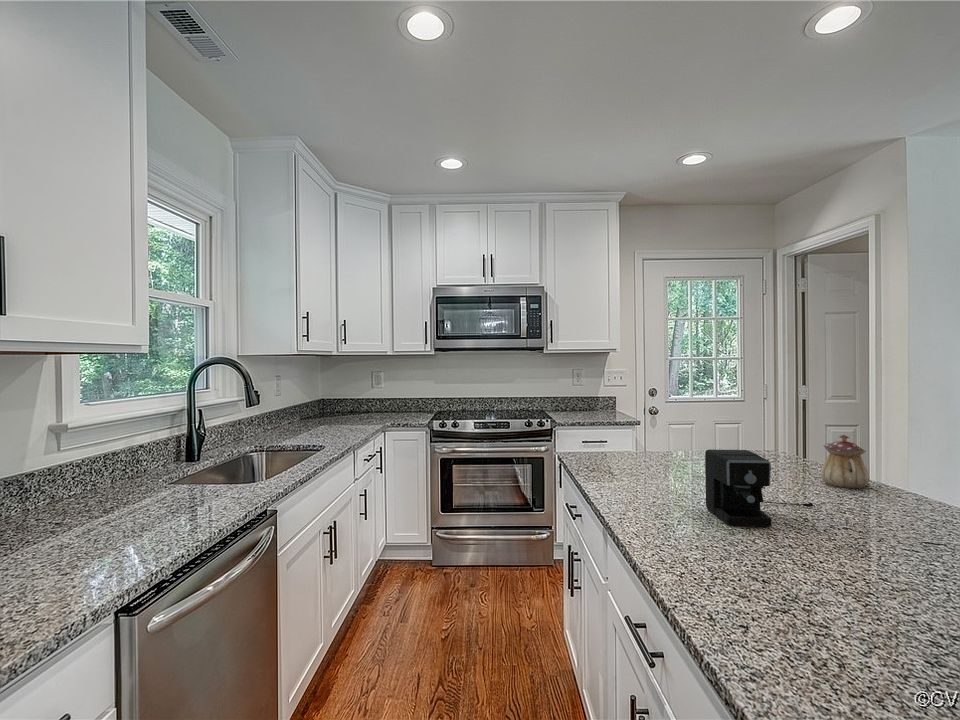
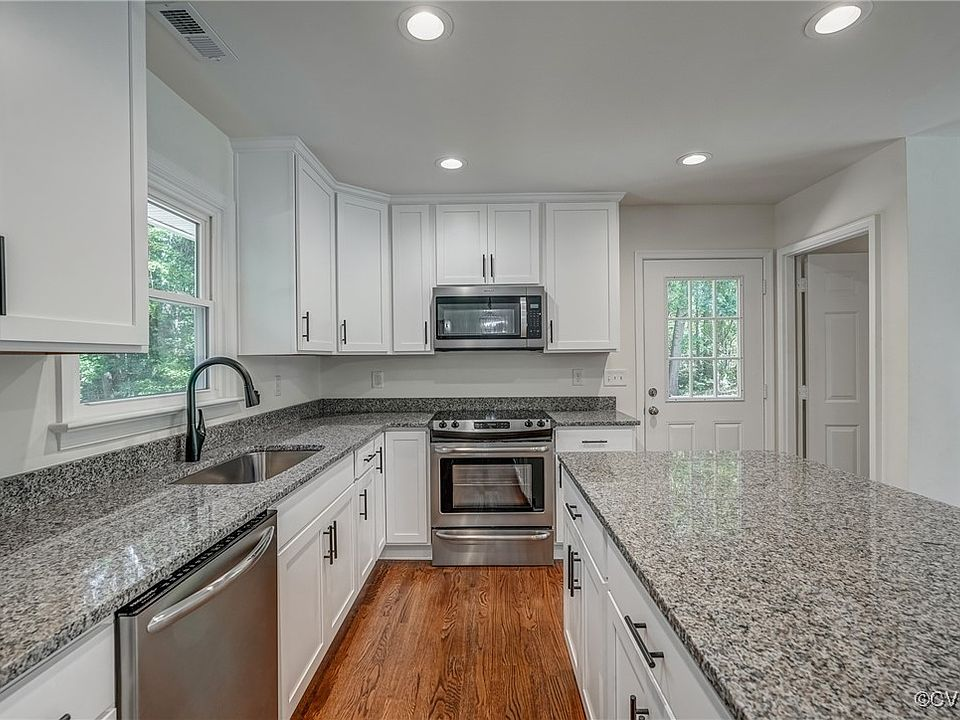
- coffee maker (769, 485)
- teapot (845, 459)
